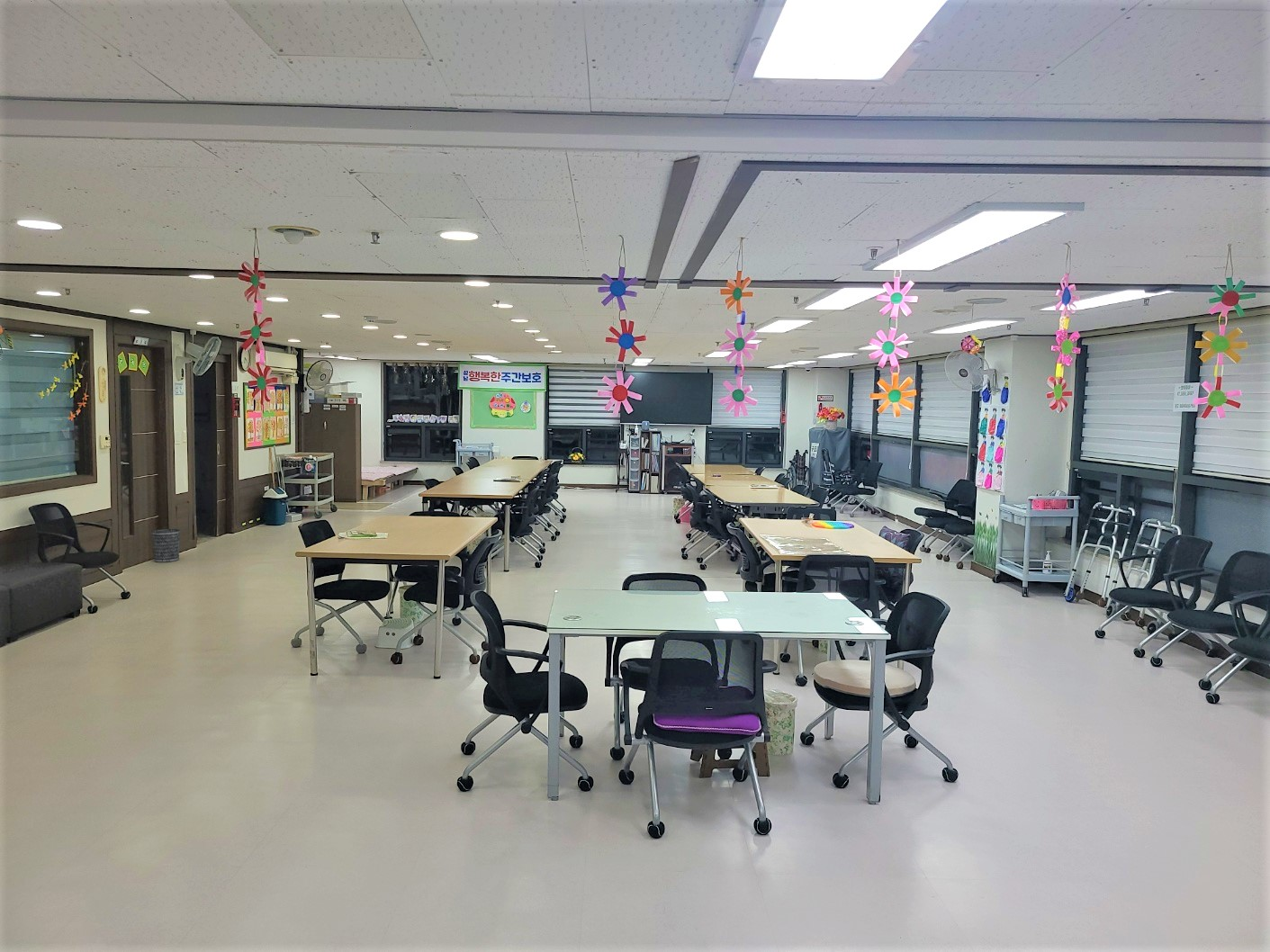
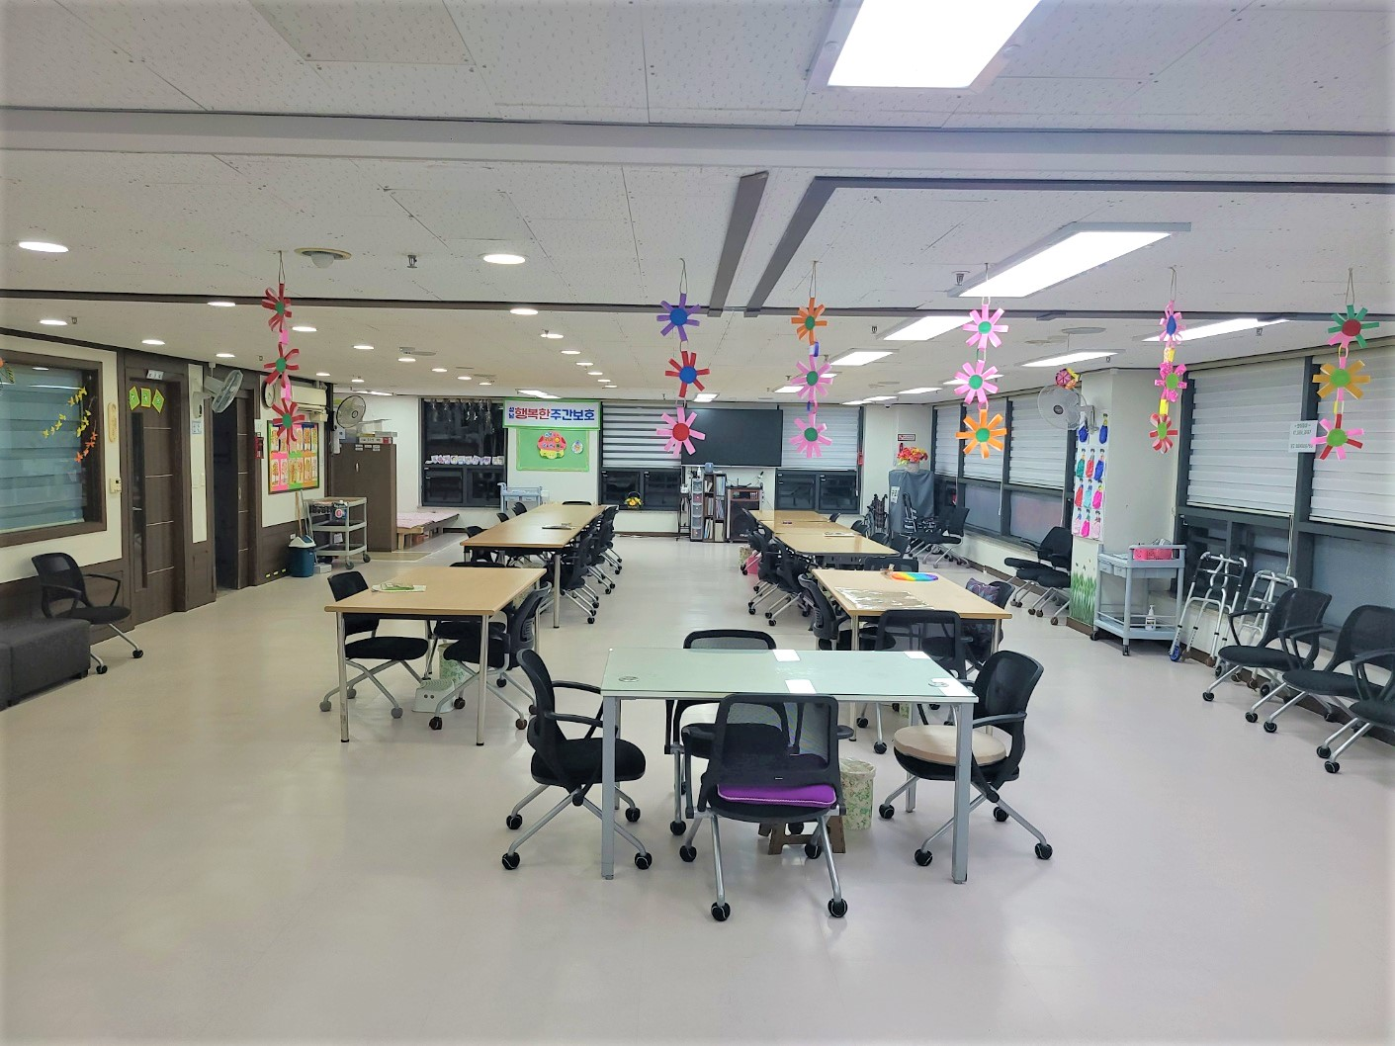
- wastebasket (166, 545)
